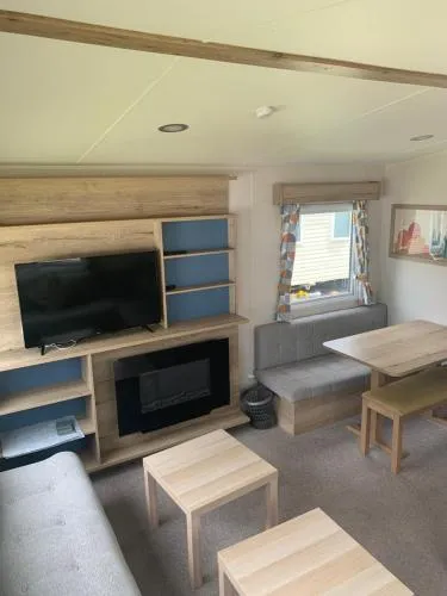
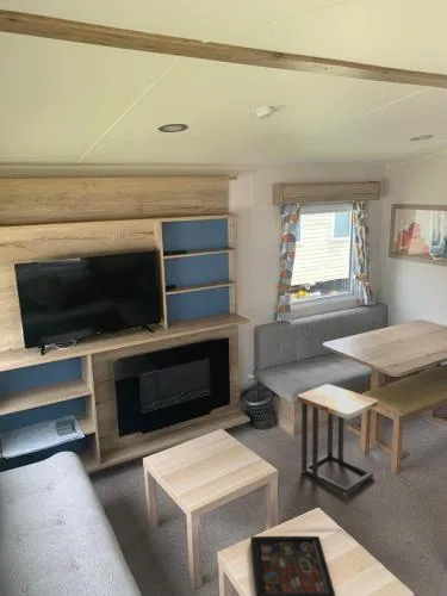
+ side table (339, 436)
+ decorative tray (290, 565)
